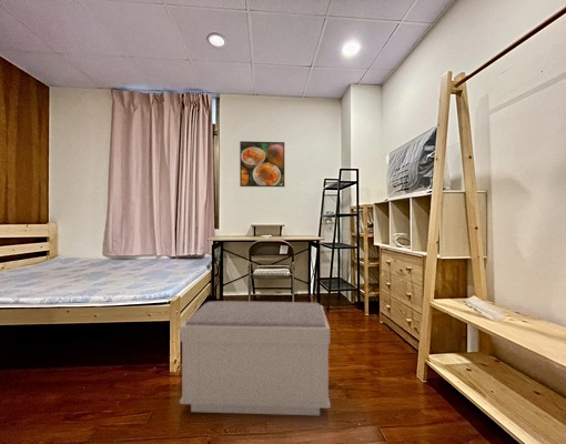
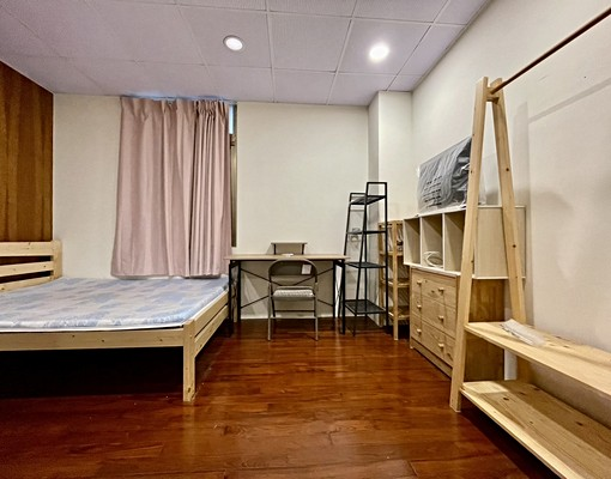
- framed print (262, 164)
- bench (259, 350)
